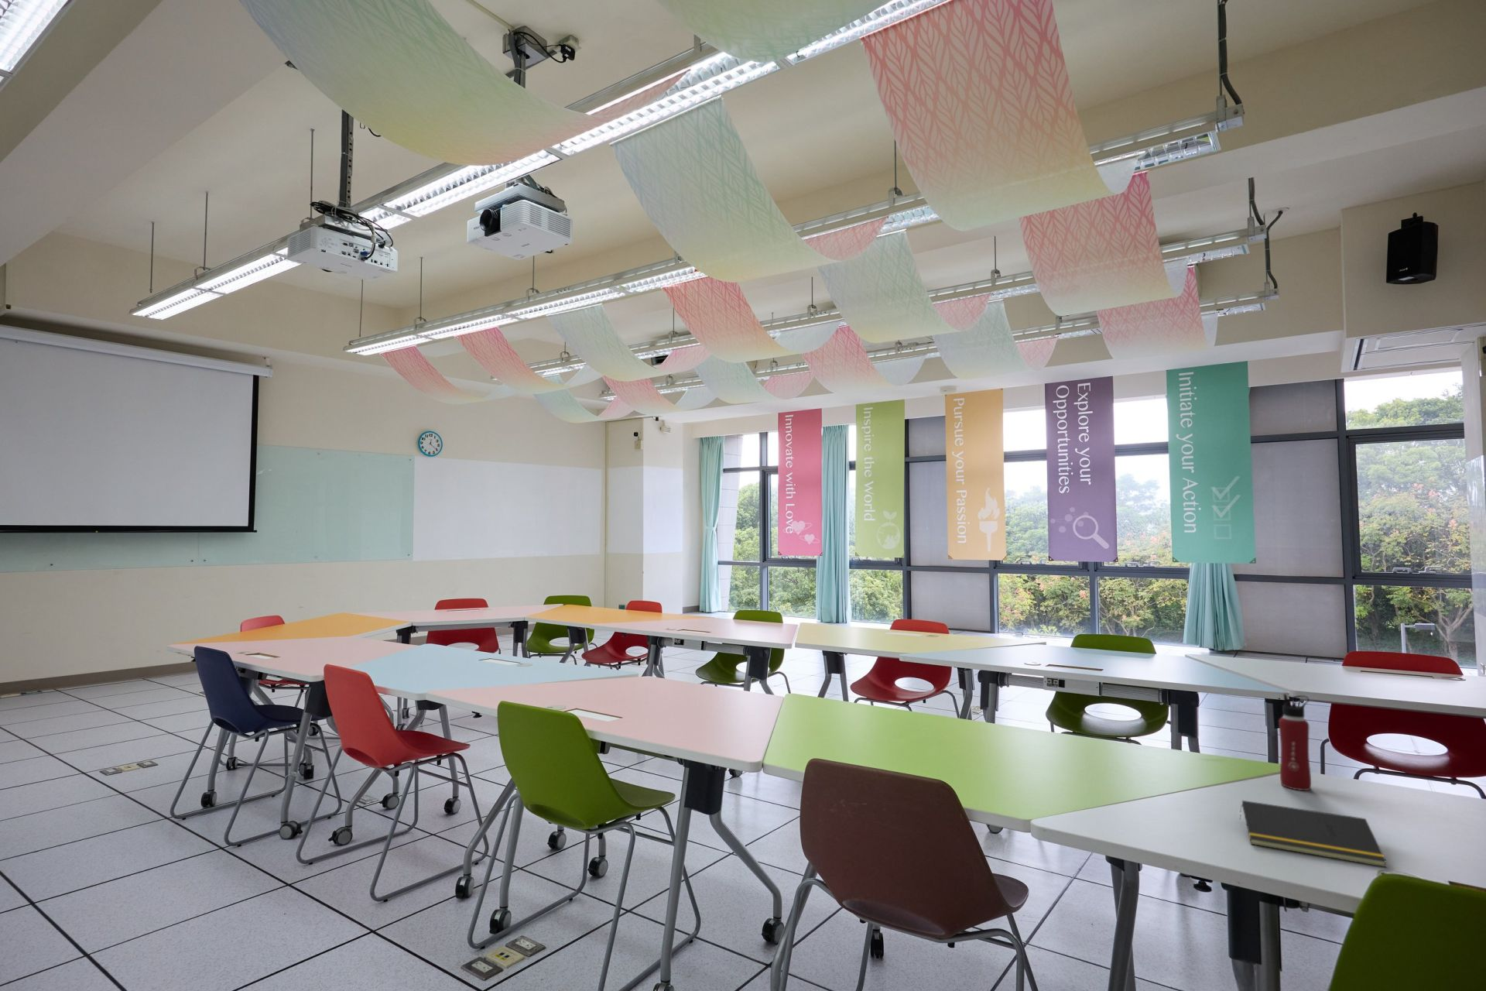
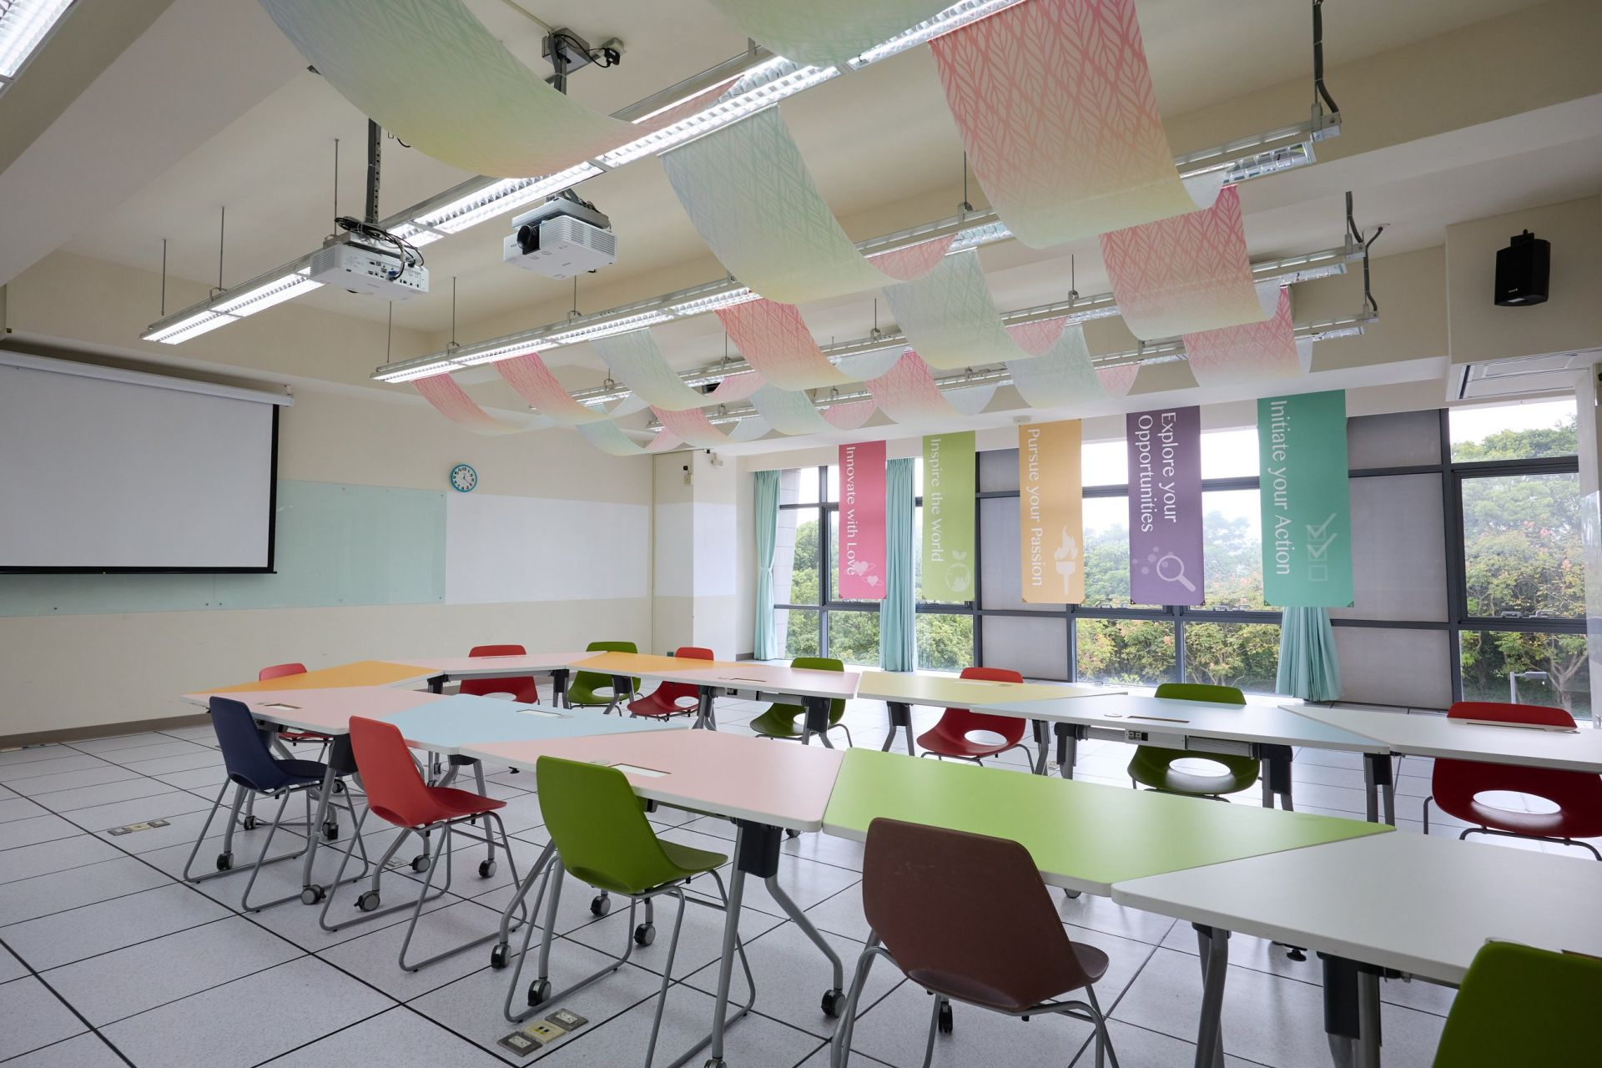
- notepad (1309, 831)
- water bottle (1294, 740)
